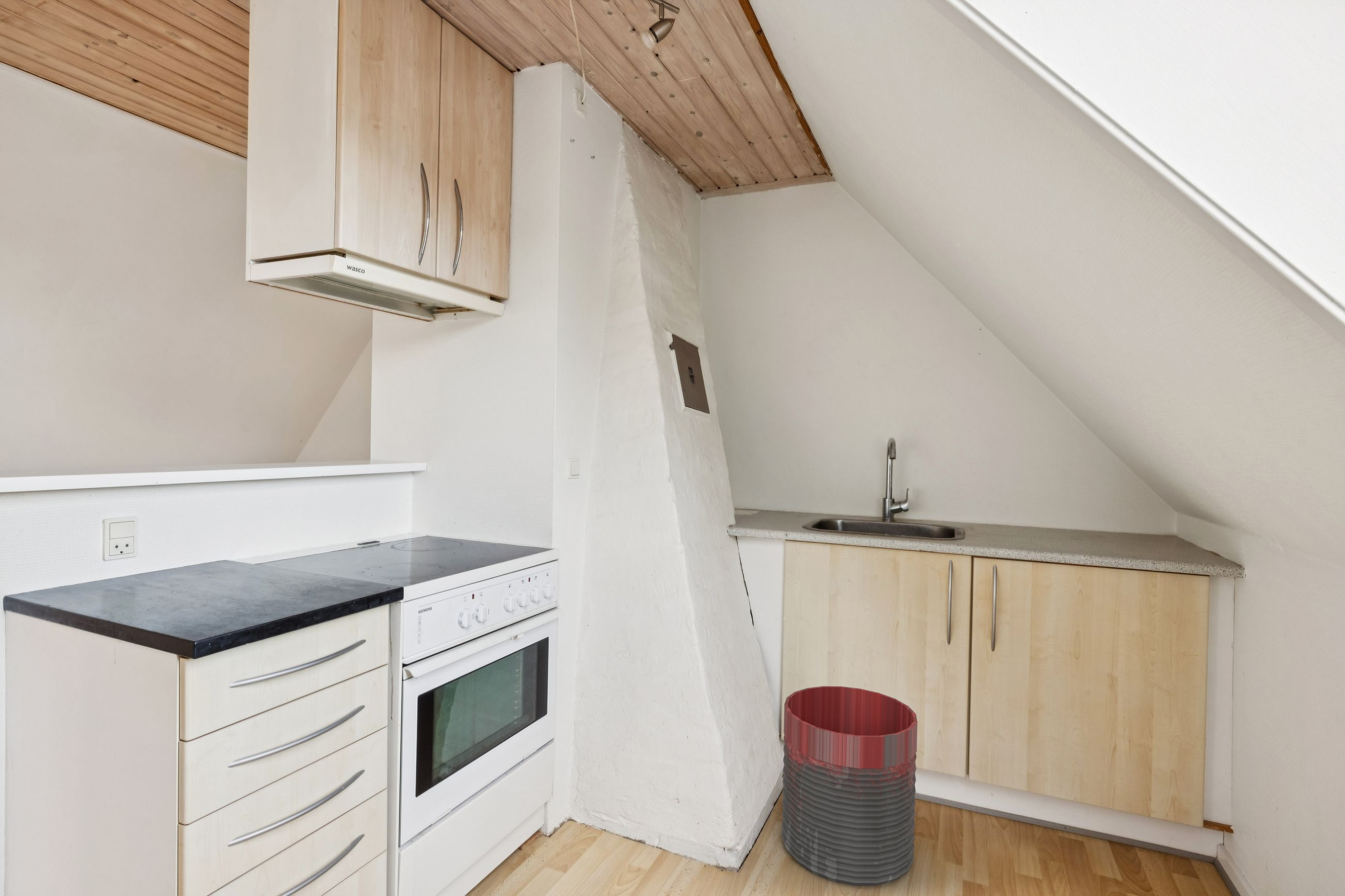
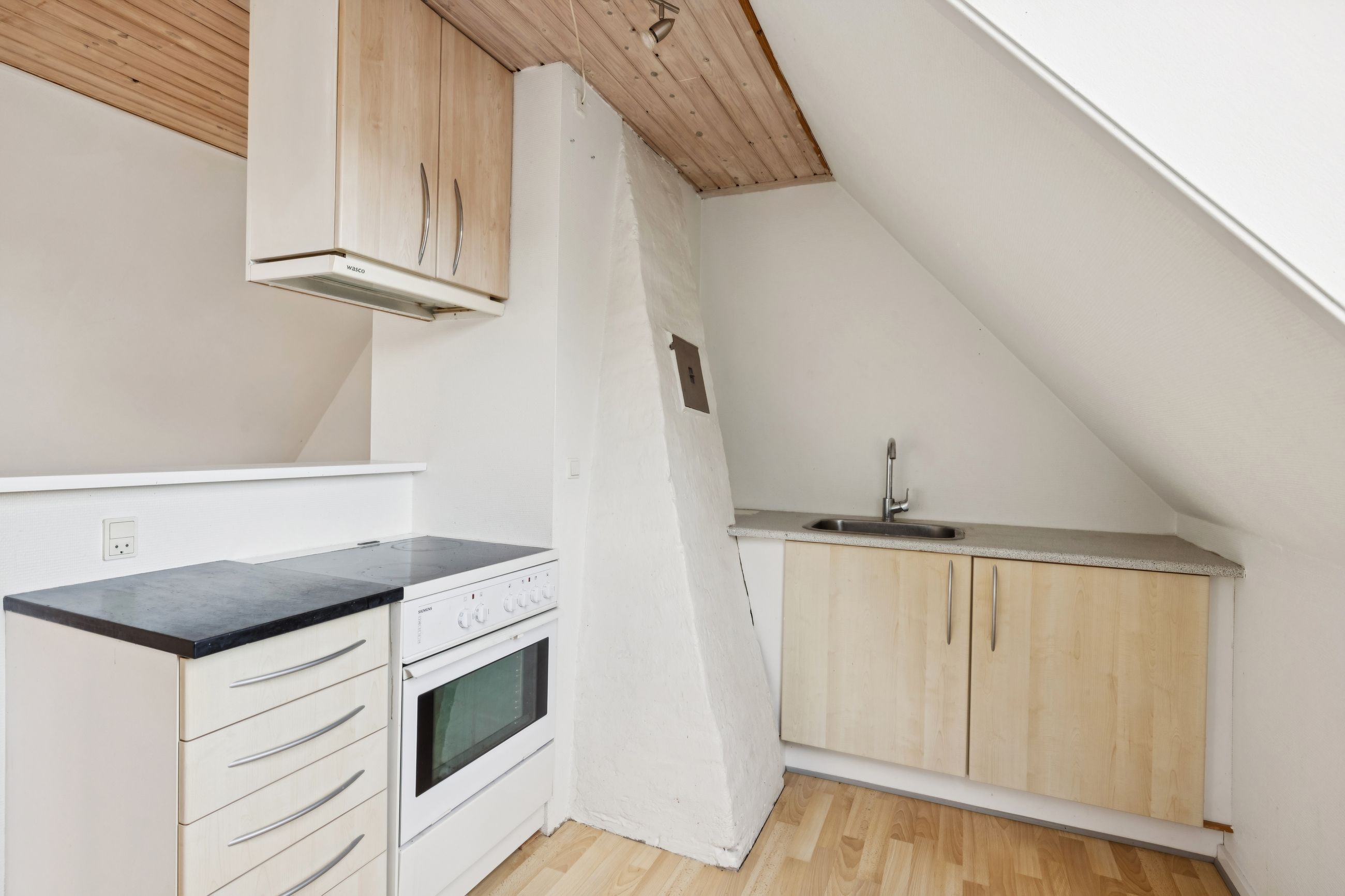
- trash can (847, 778)
